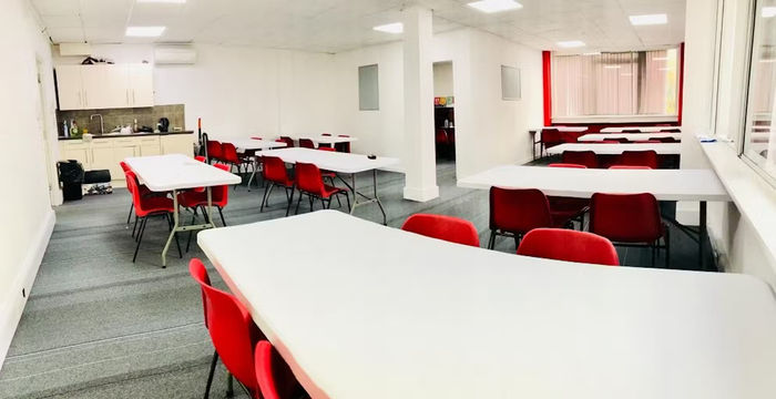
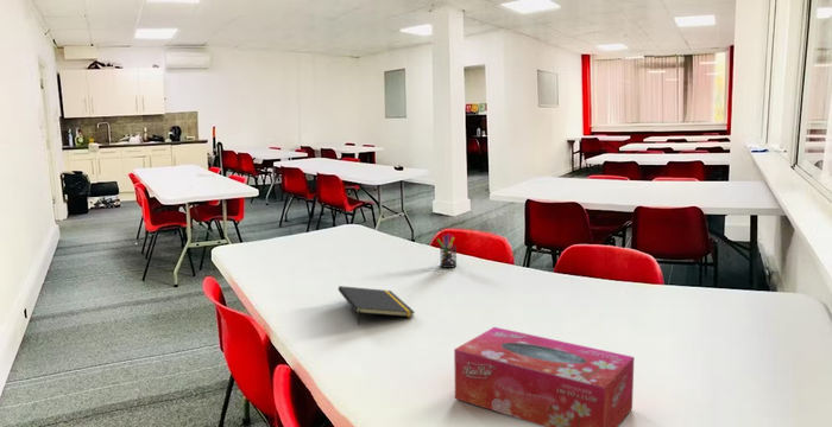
+ notepad (374, 300)
+ pen holder (446, 249)
+ tissue box (541, 377)
